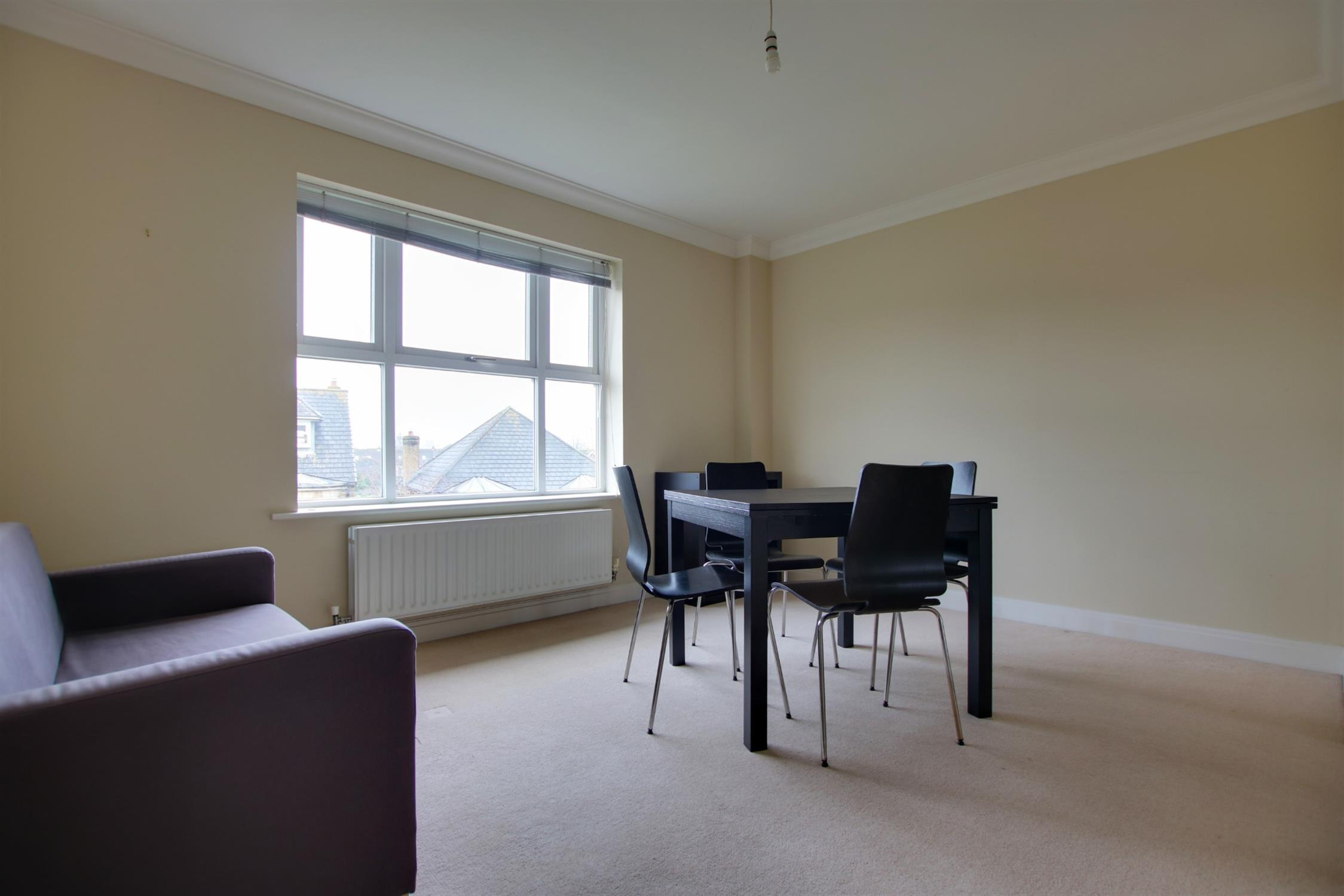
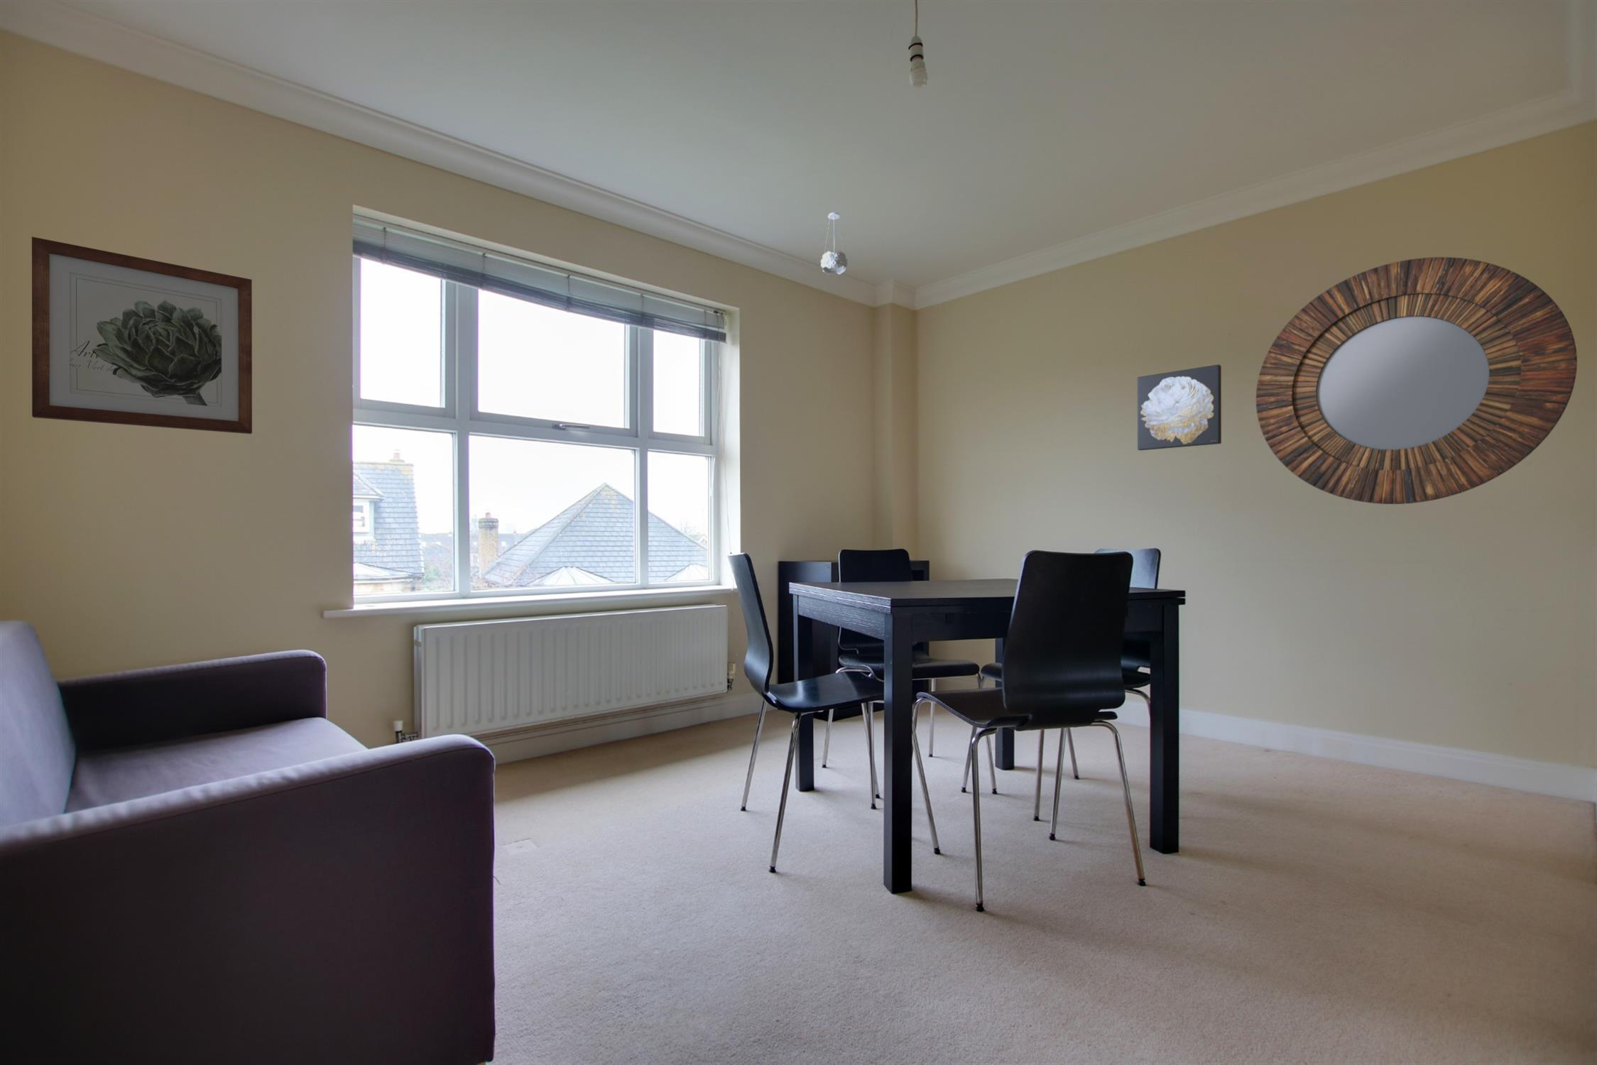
+ wall art (150, 344)
+ home mirror (1396, 384)
+ pendant light (834, 242)
+ wall art (1178, 409)
